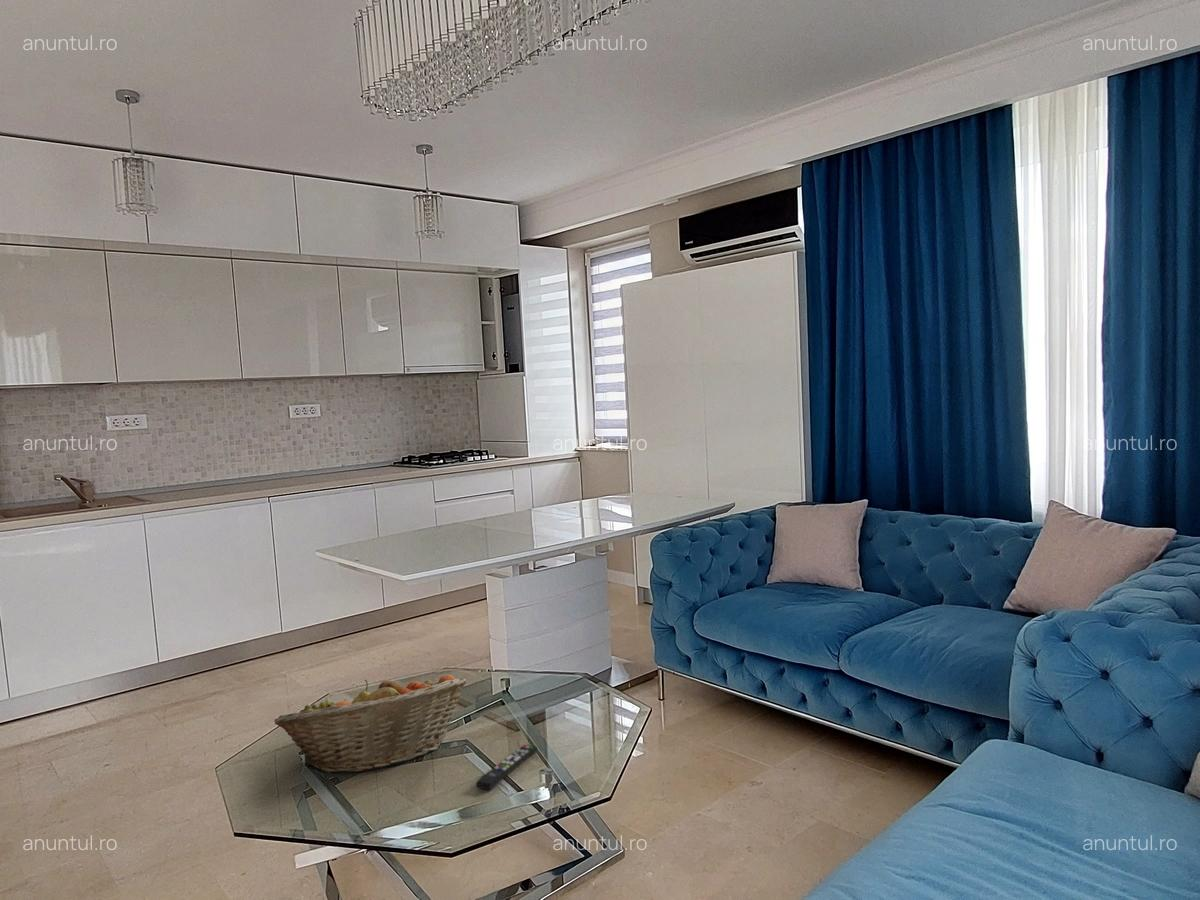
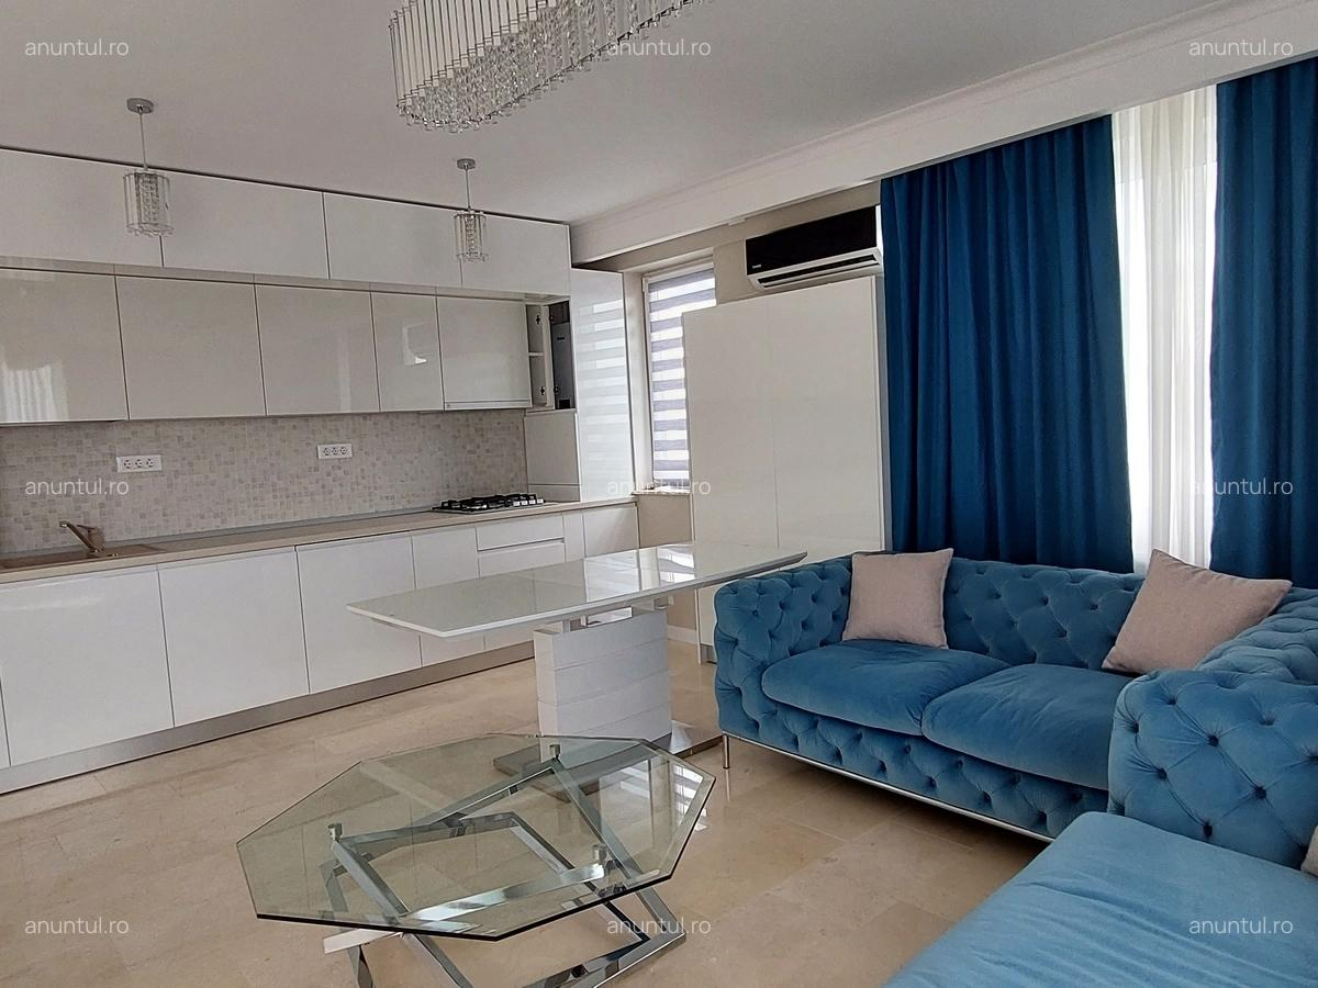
- fruit basket (375, 714)
- remote control (507, 765)
